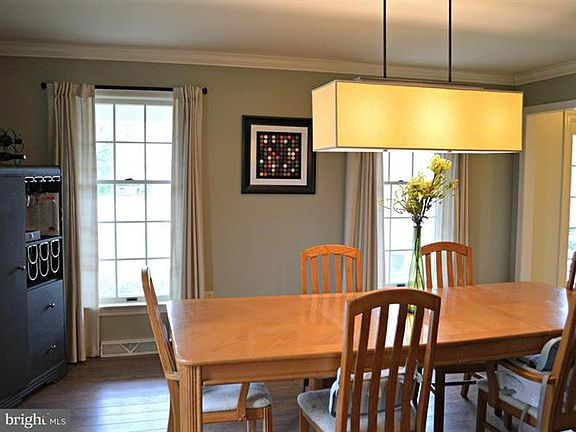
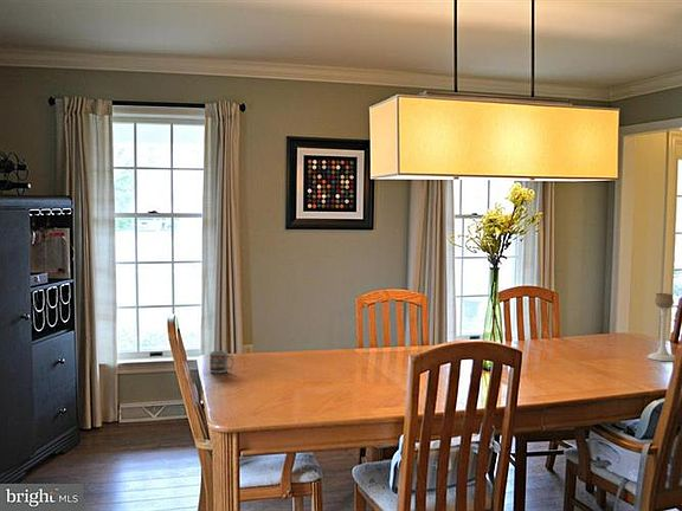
+ candle holder (663, 325)
+ cup (221, 361)
